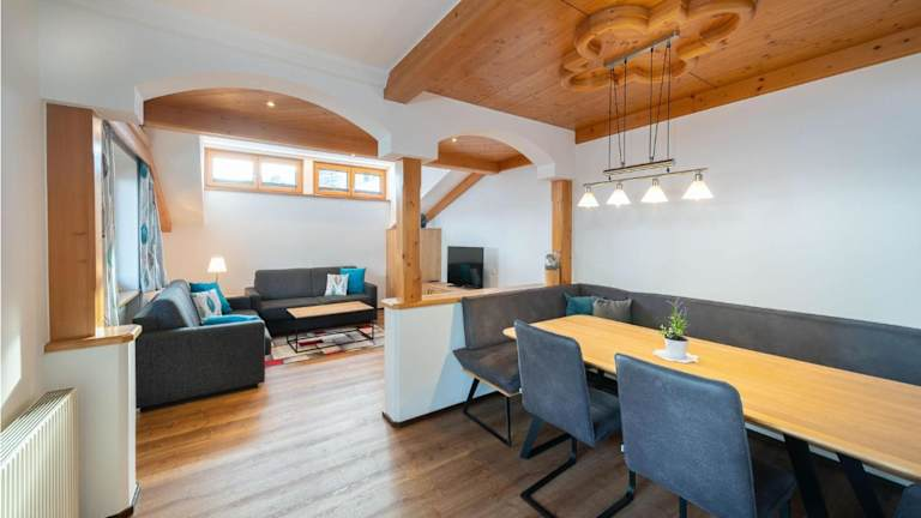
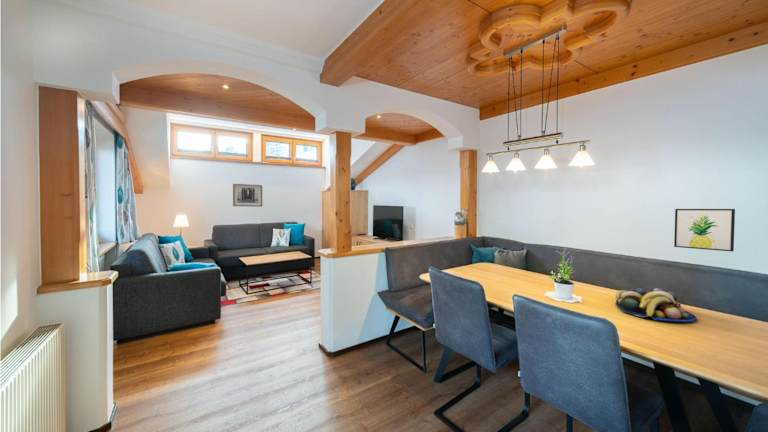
+ fruit bowl (653, 300)
+ wall art (248, 195)
+ wall art (702, 228)
